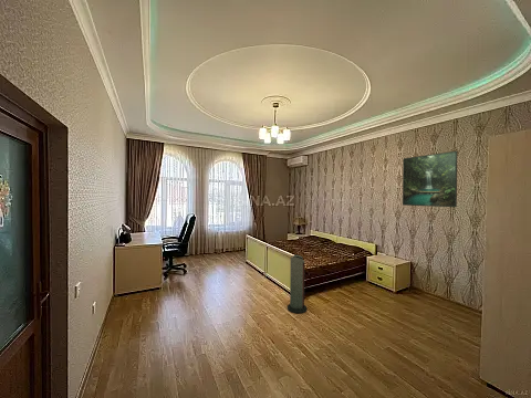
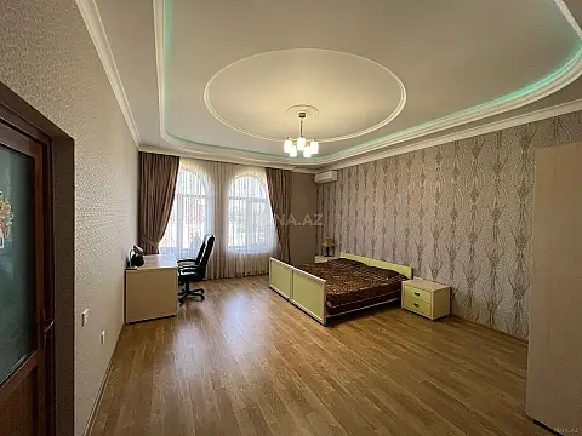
- air purifier (296, 281)
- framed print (427, 180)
